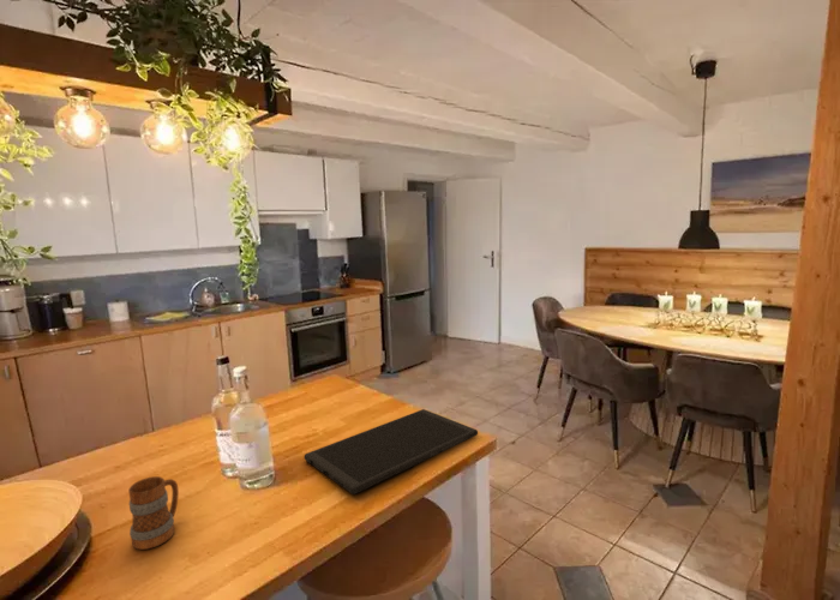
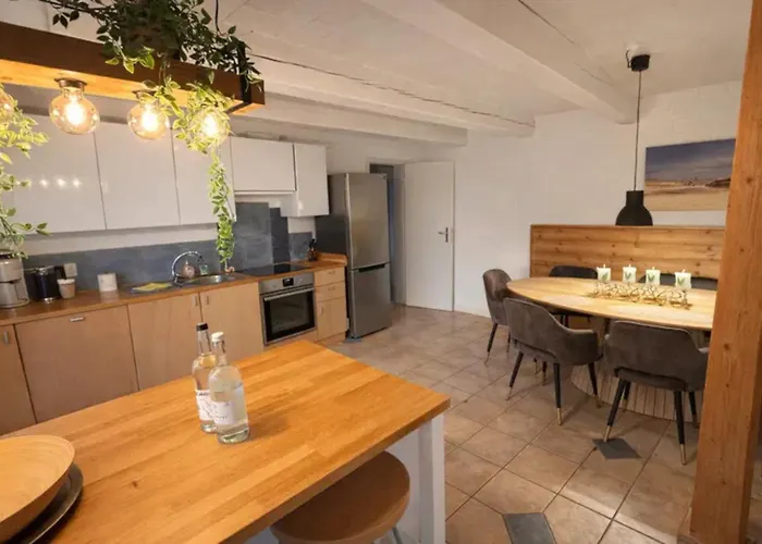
- mug (156, 506)
- cutting board (395, 444)
